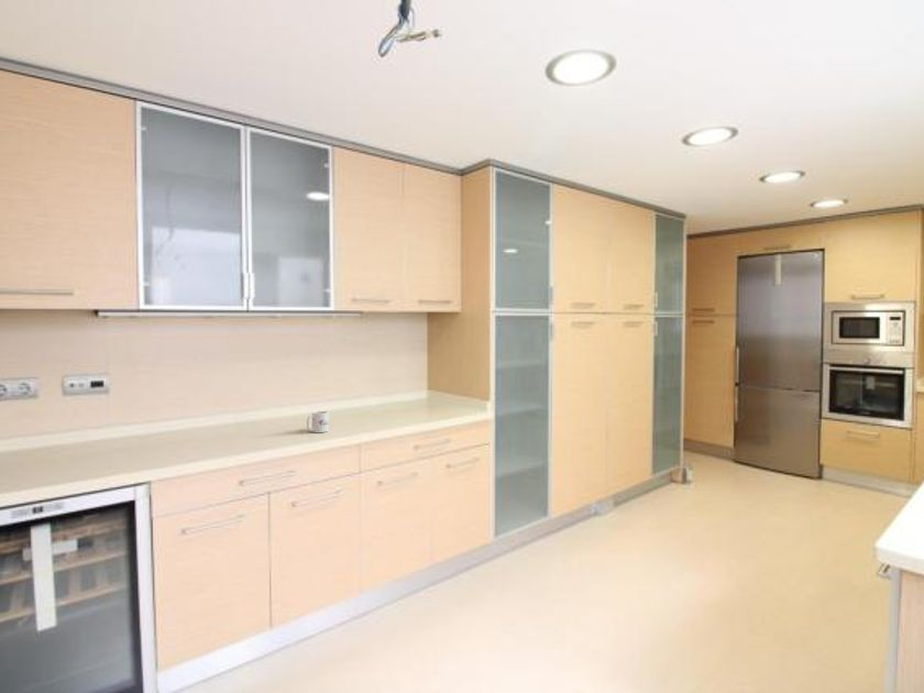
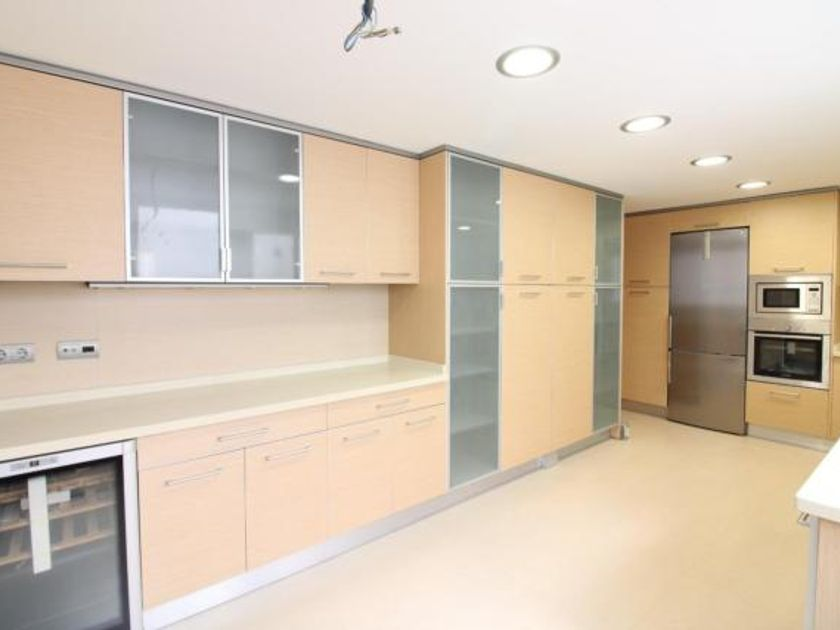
- mug (317, 421)
